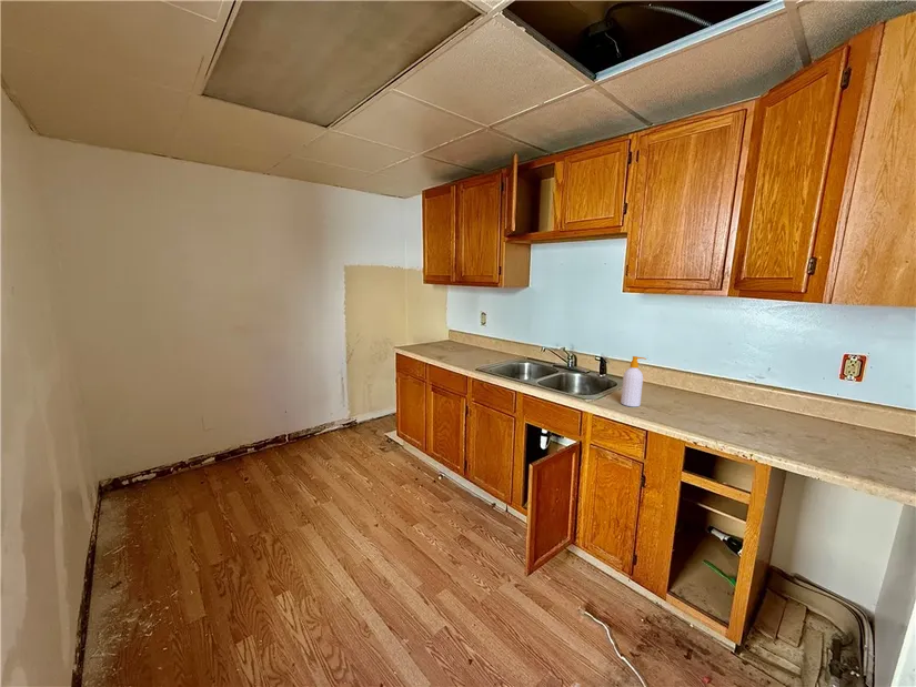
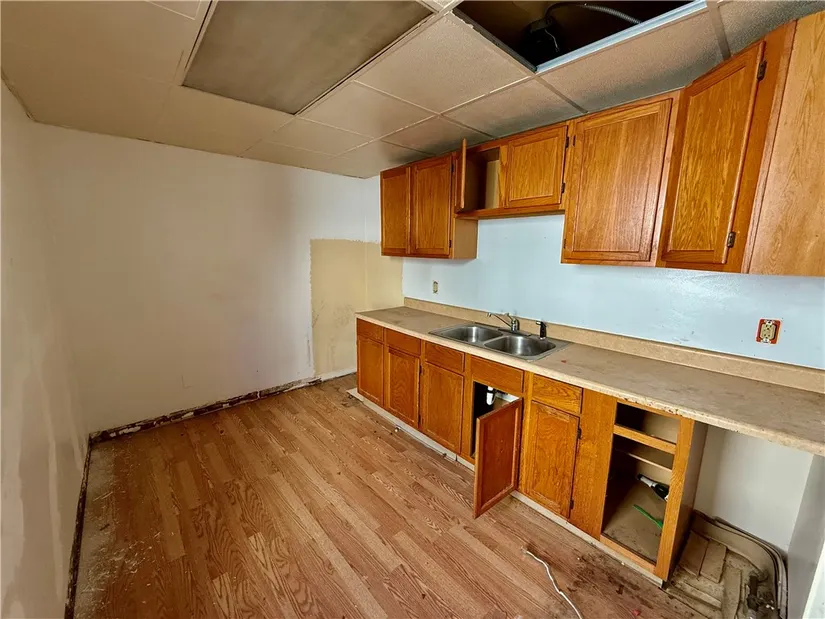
- soap bottle (633, 381)
